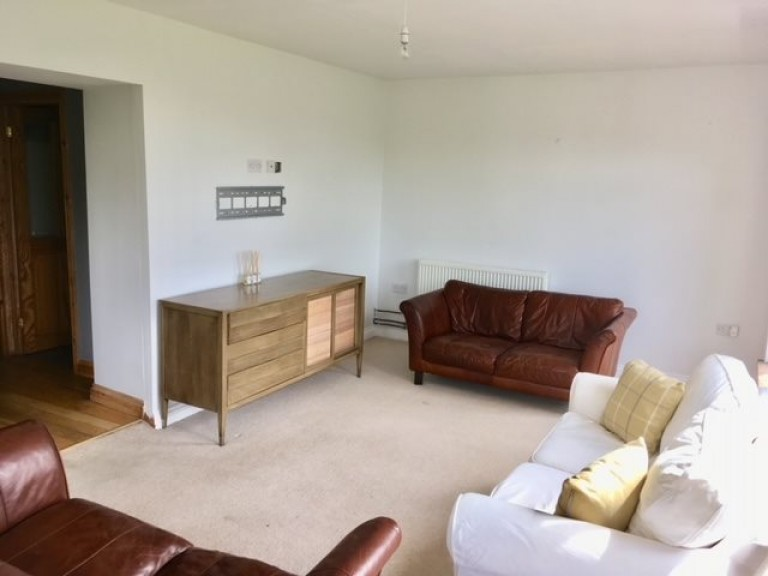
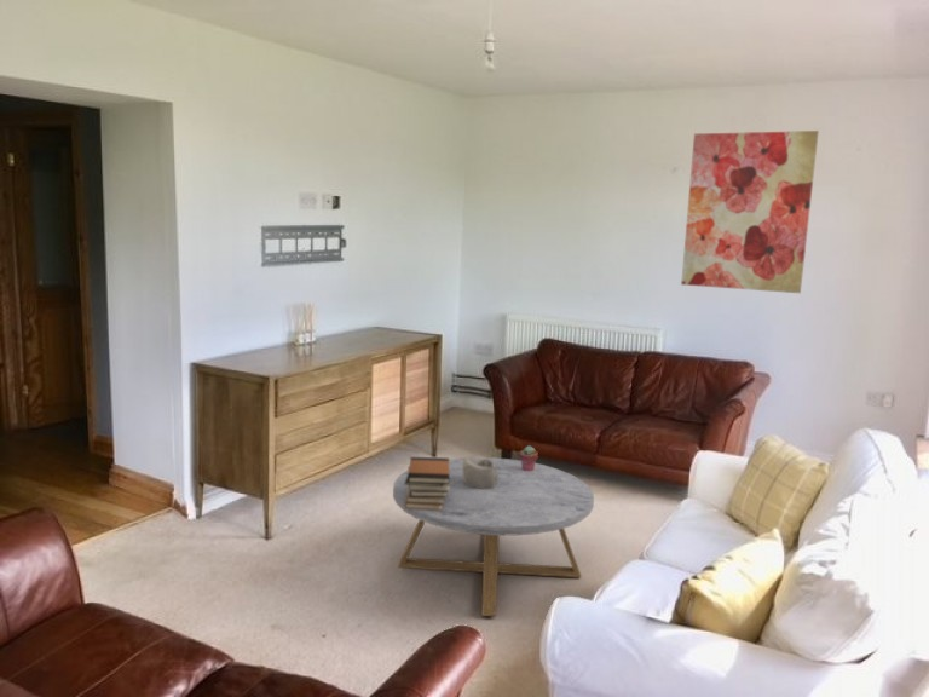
+ book stack (427, 482)
+ potted succulent (527, 456)
+ wall art (746, 212)
+ decorative bowl (479, 470)
+ coffee table (491, 529)
